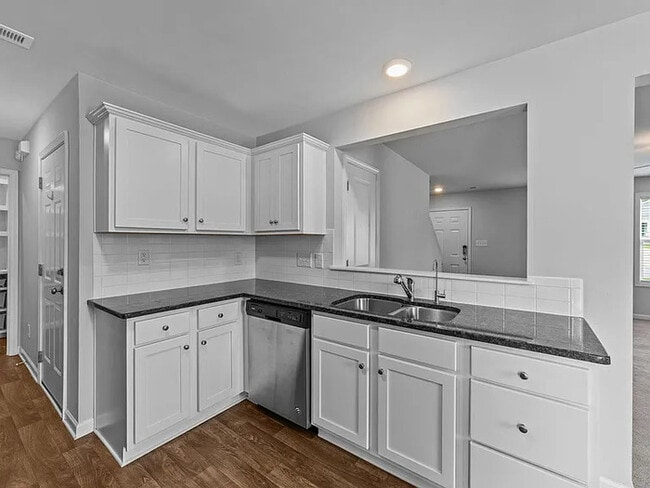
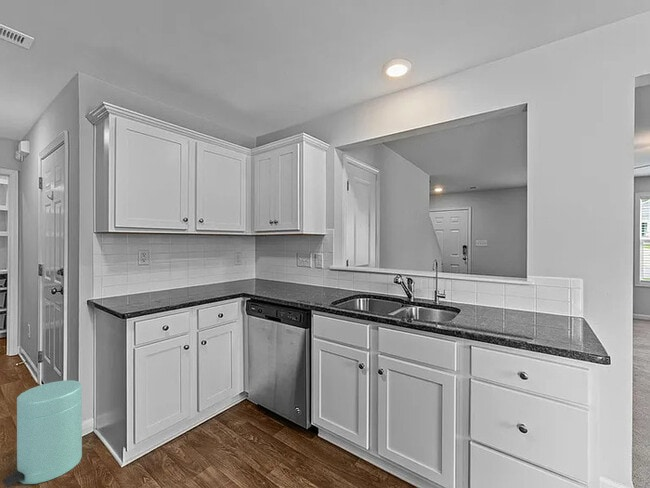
+ trash can (45, 429)
